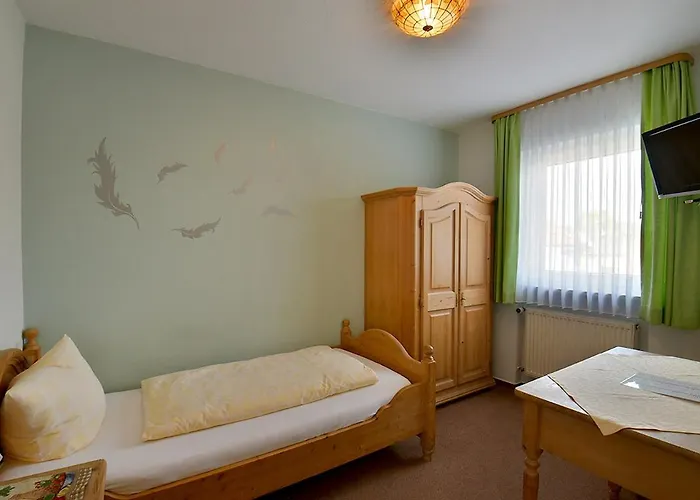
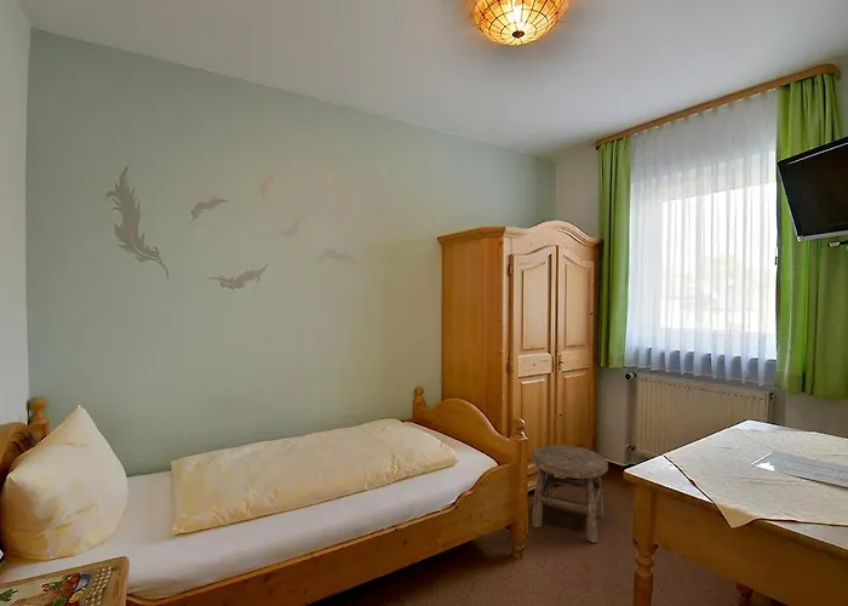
+ stool (571, 486)
